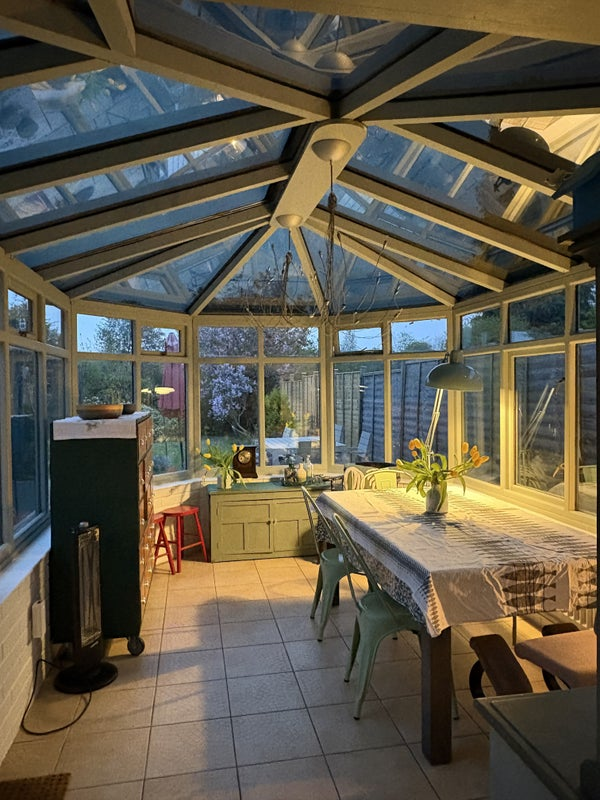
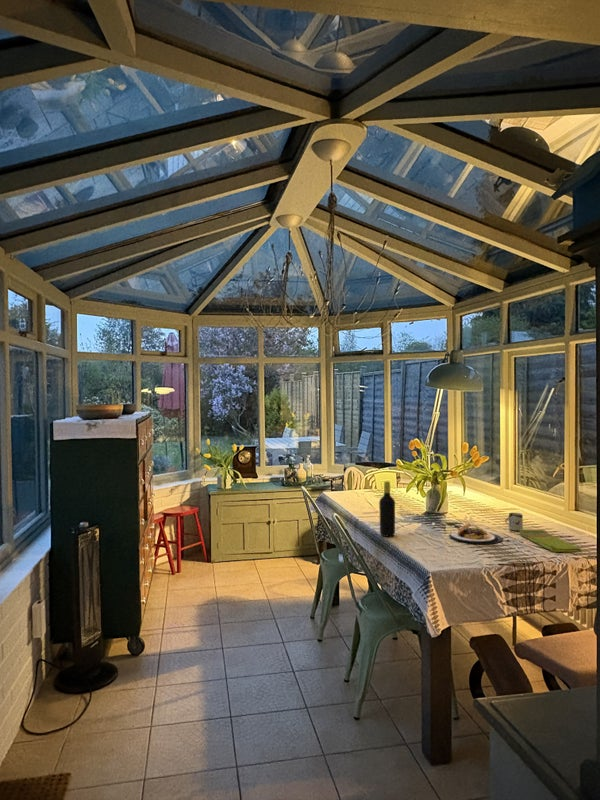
+ dish towel (548, 539)
+ bottle (387, 508)
+ cup (513, 521)
+ plate (475, 530)
